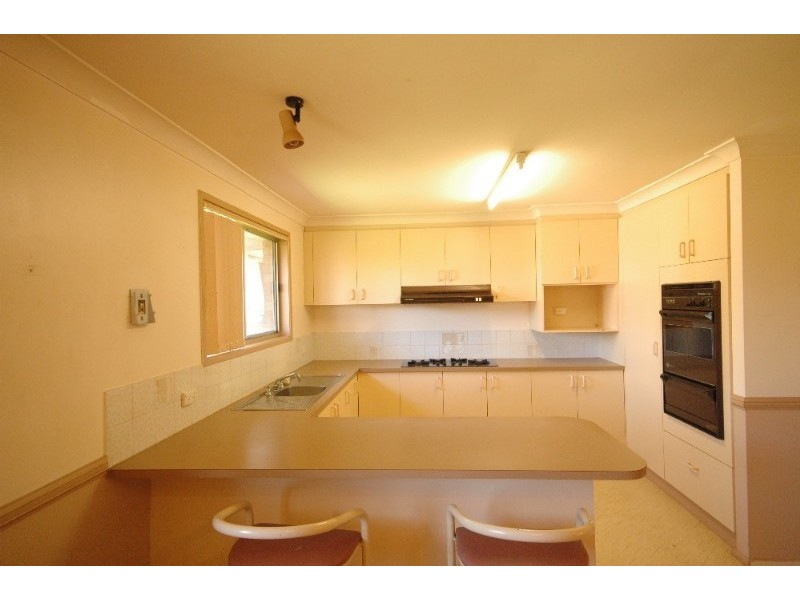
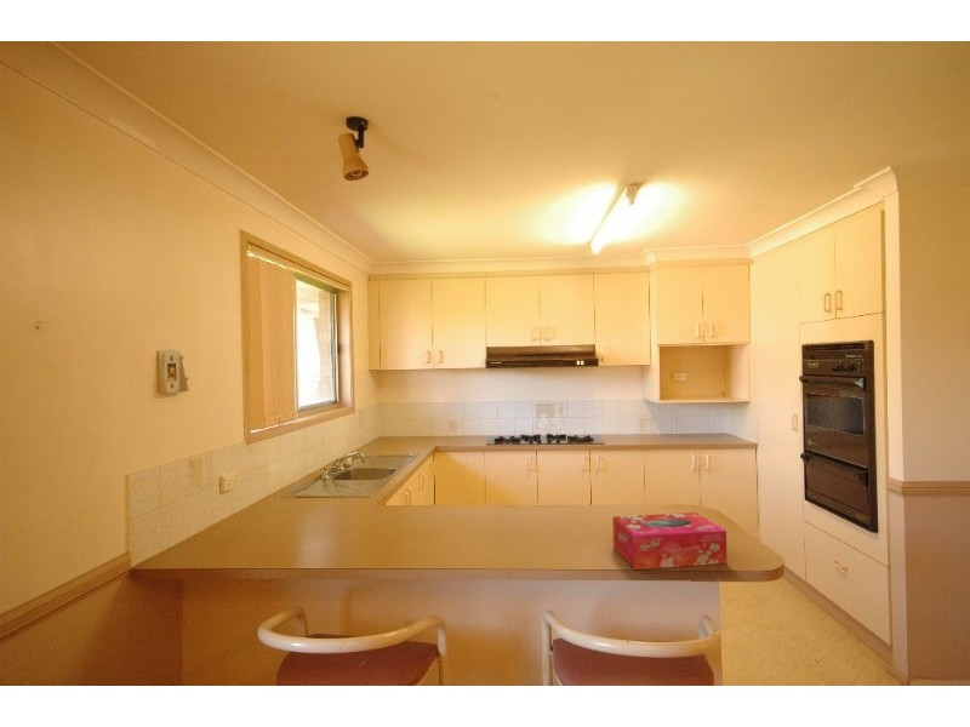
+ tissue box (667, 538)
